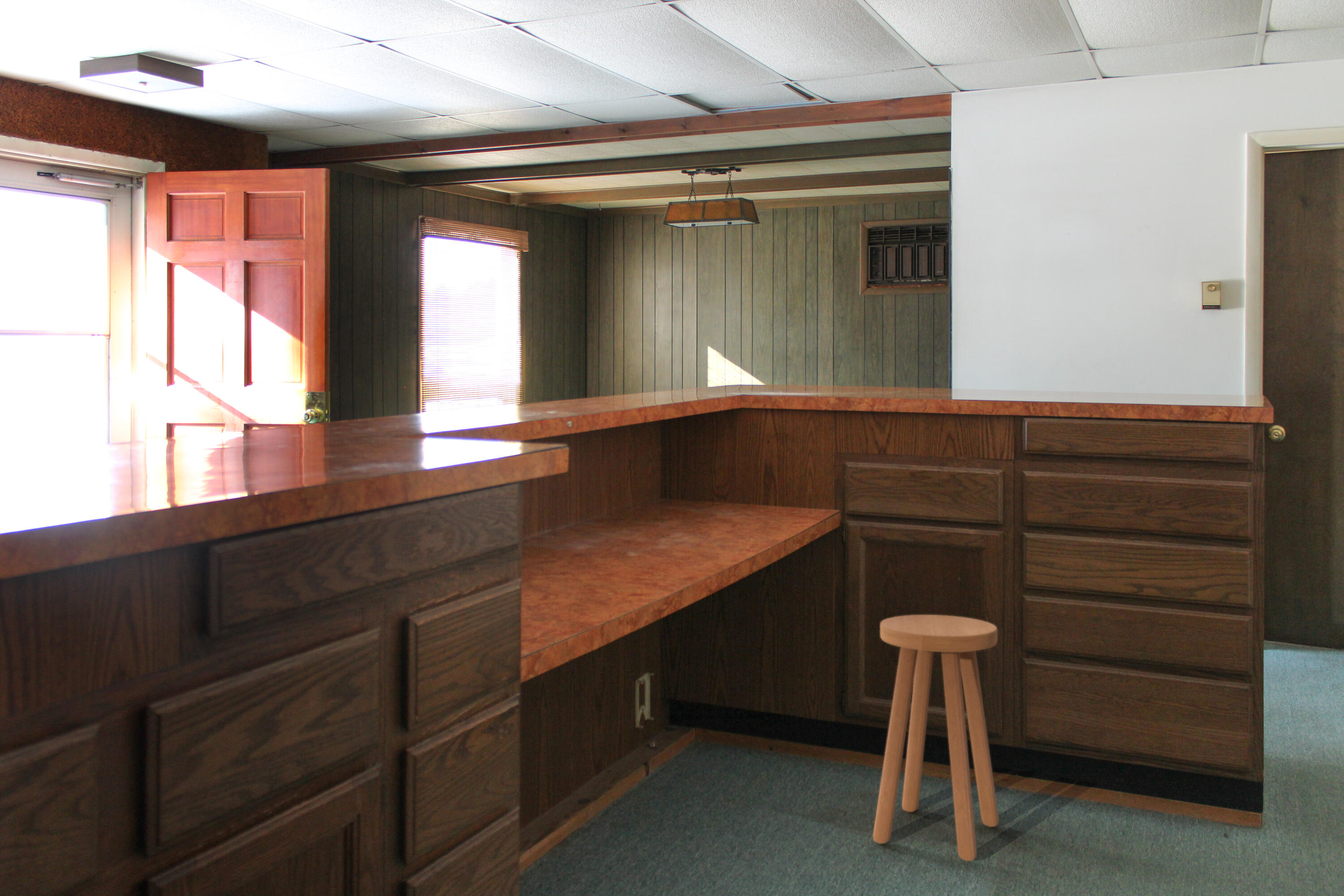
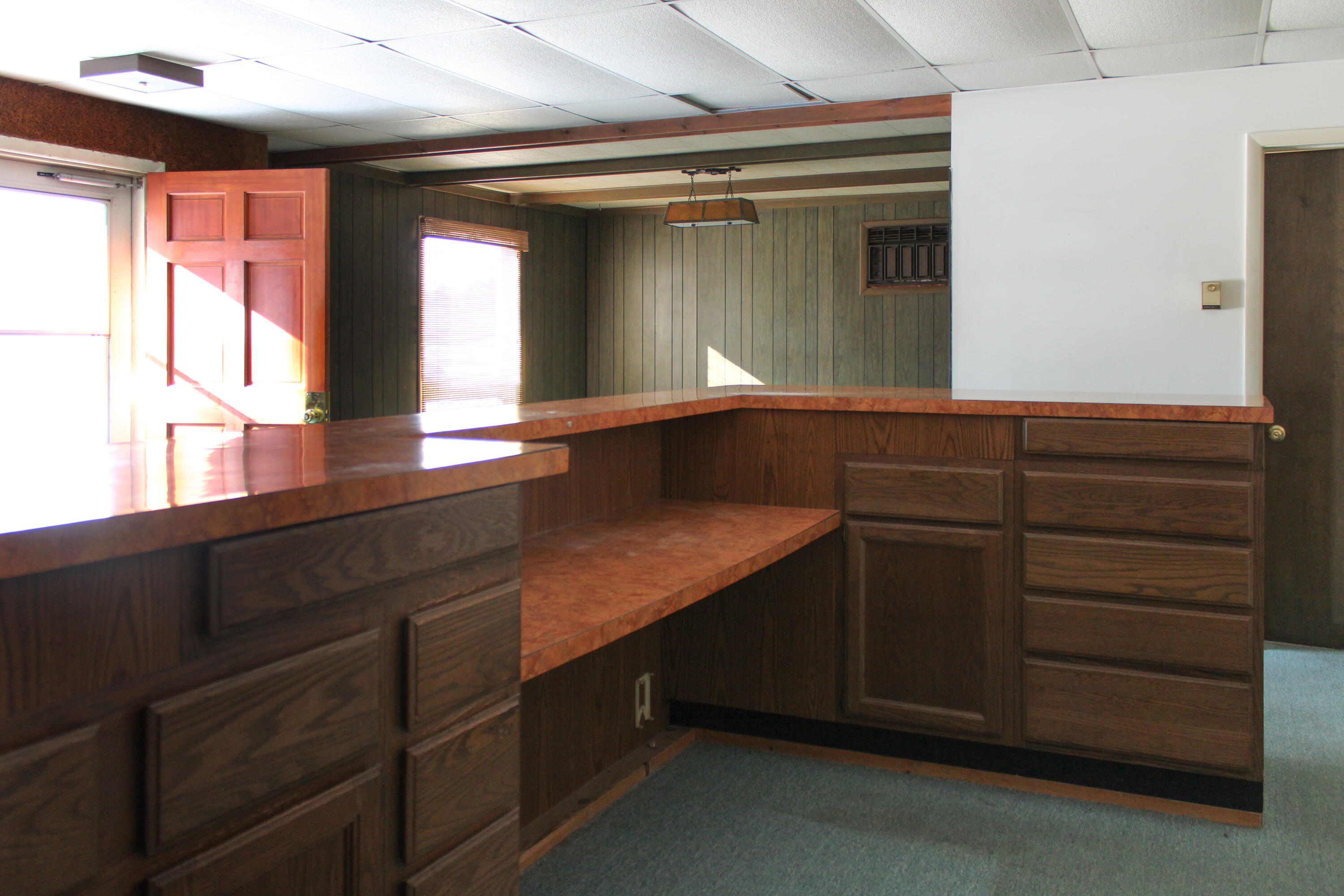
- stool (948, 729)
